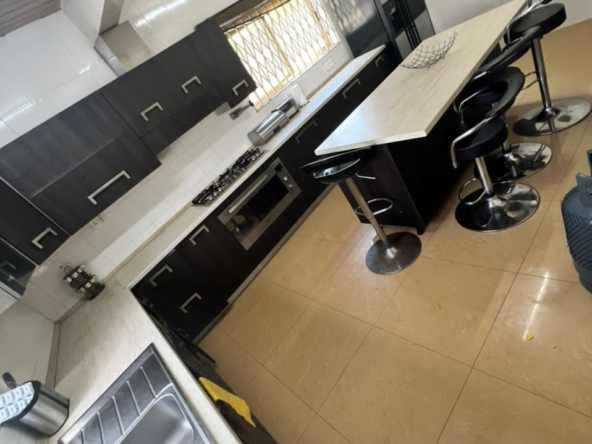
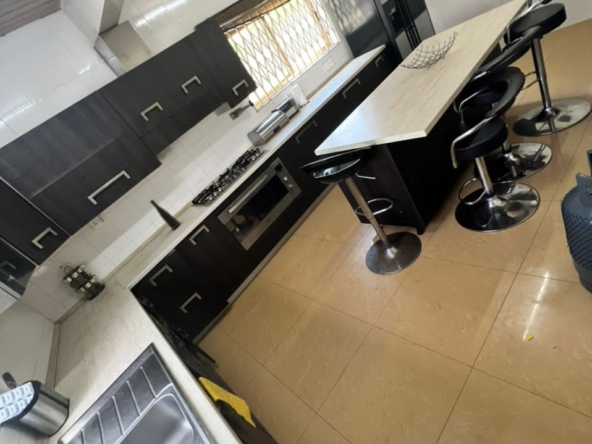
+ vase (164, 213)
